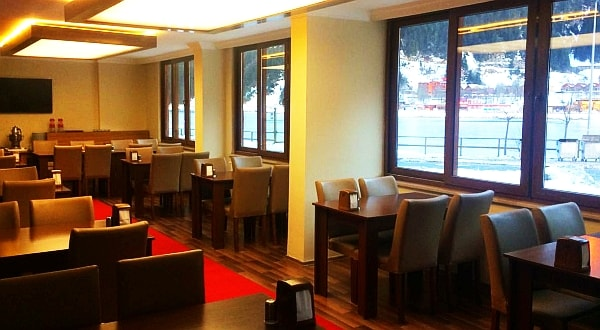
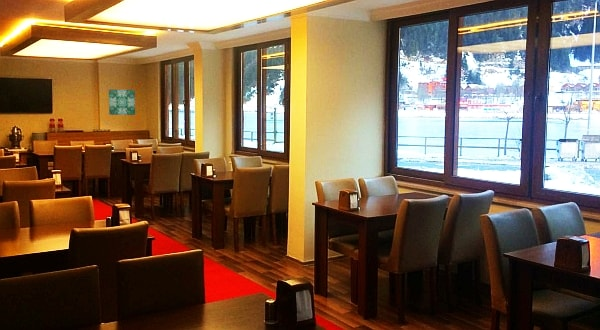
+ wall art (122, 102)
